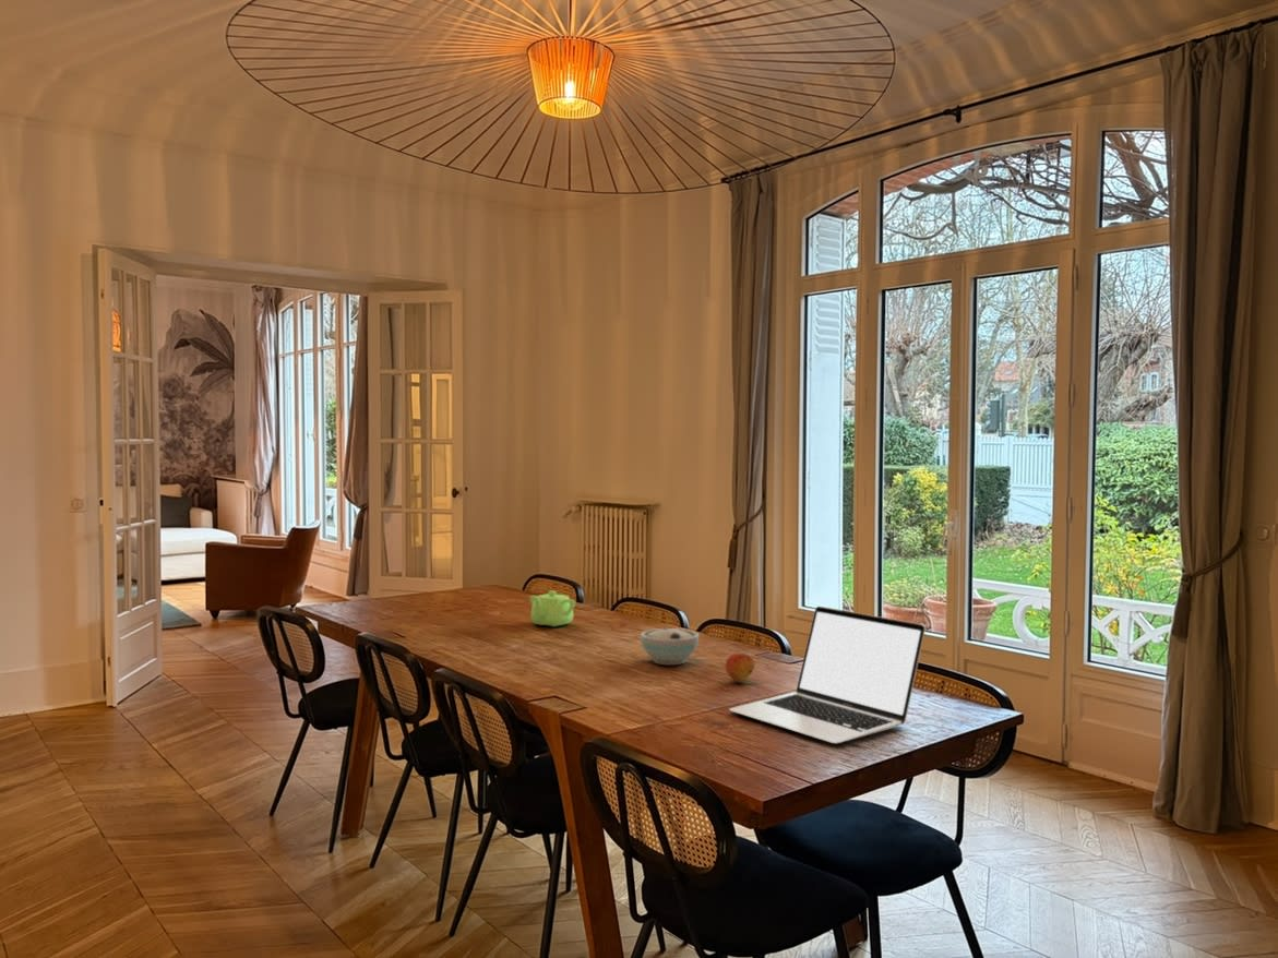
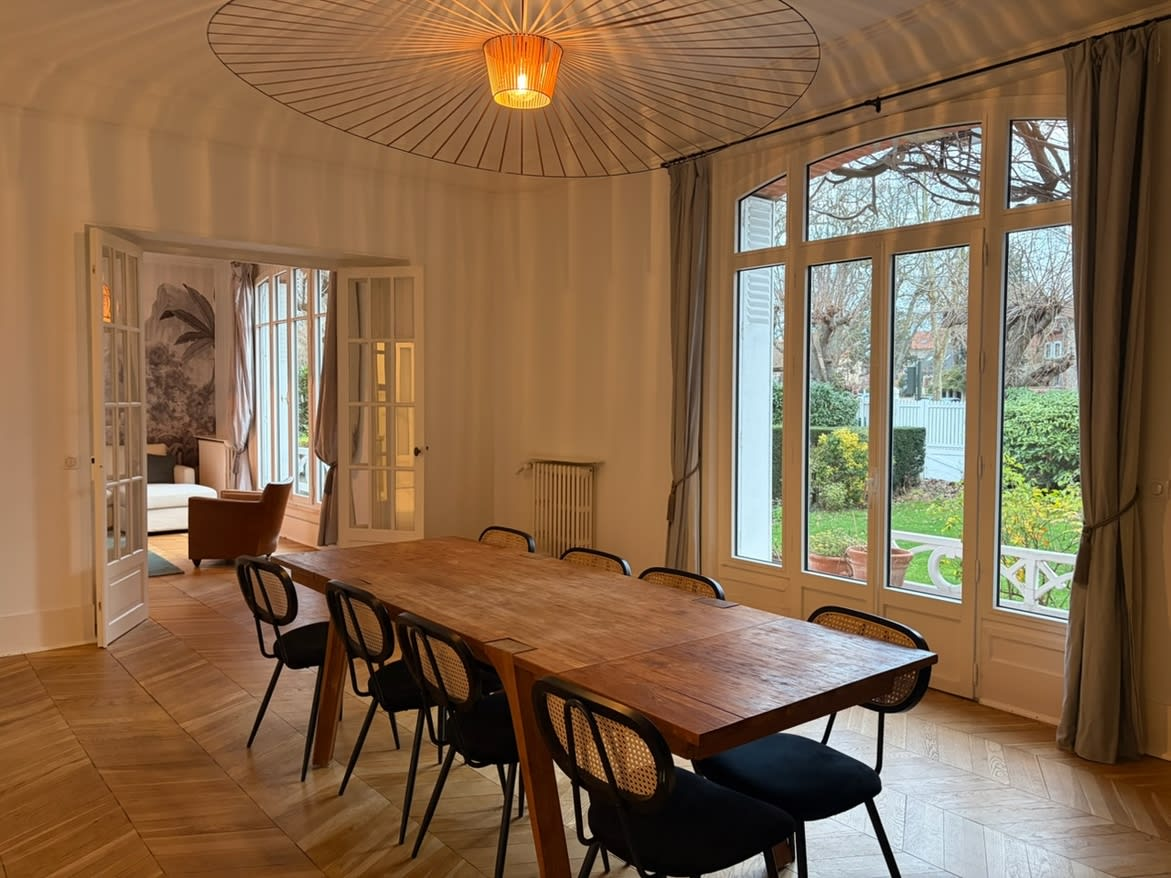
- teapot (548, 608)
- laptop (824, 669)
- bowl (669, 645)
- fruit (739, 667)
